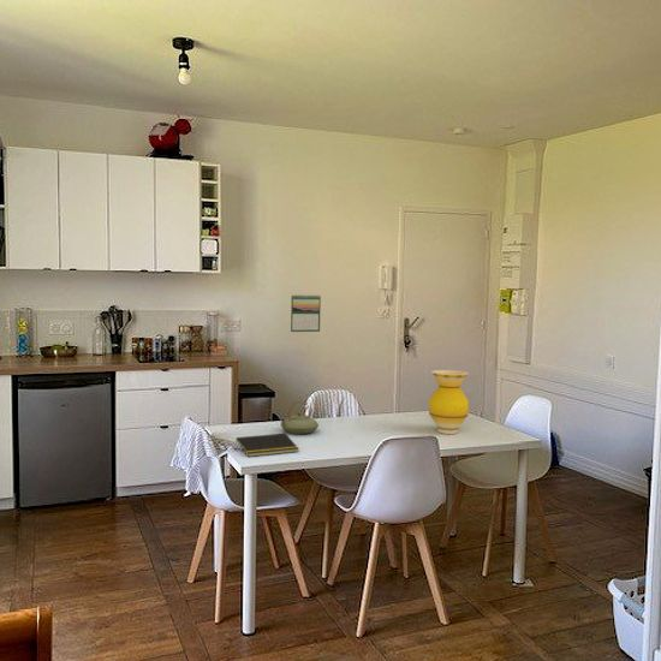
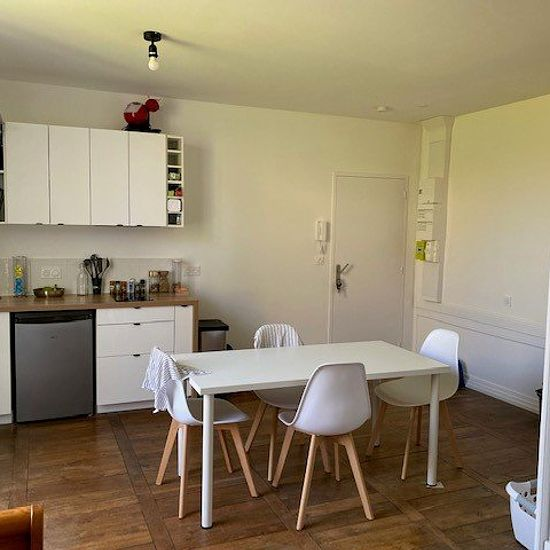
- teapot (297, 416)
- calendar (305, 312)
- vase (448, 401)
- notepad (267, 443)
